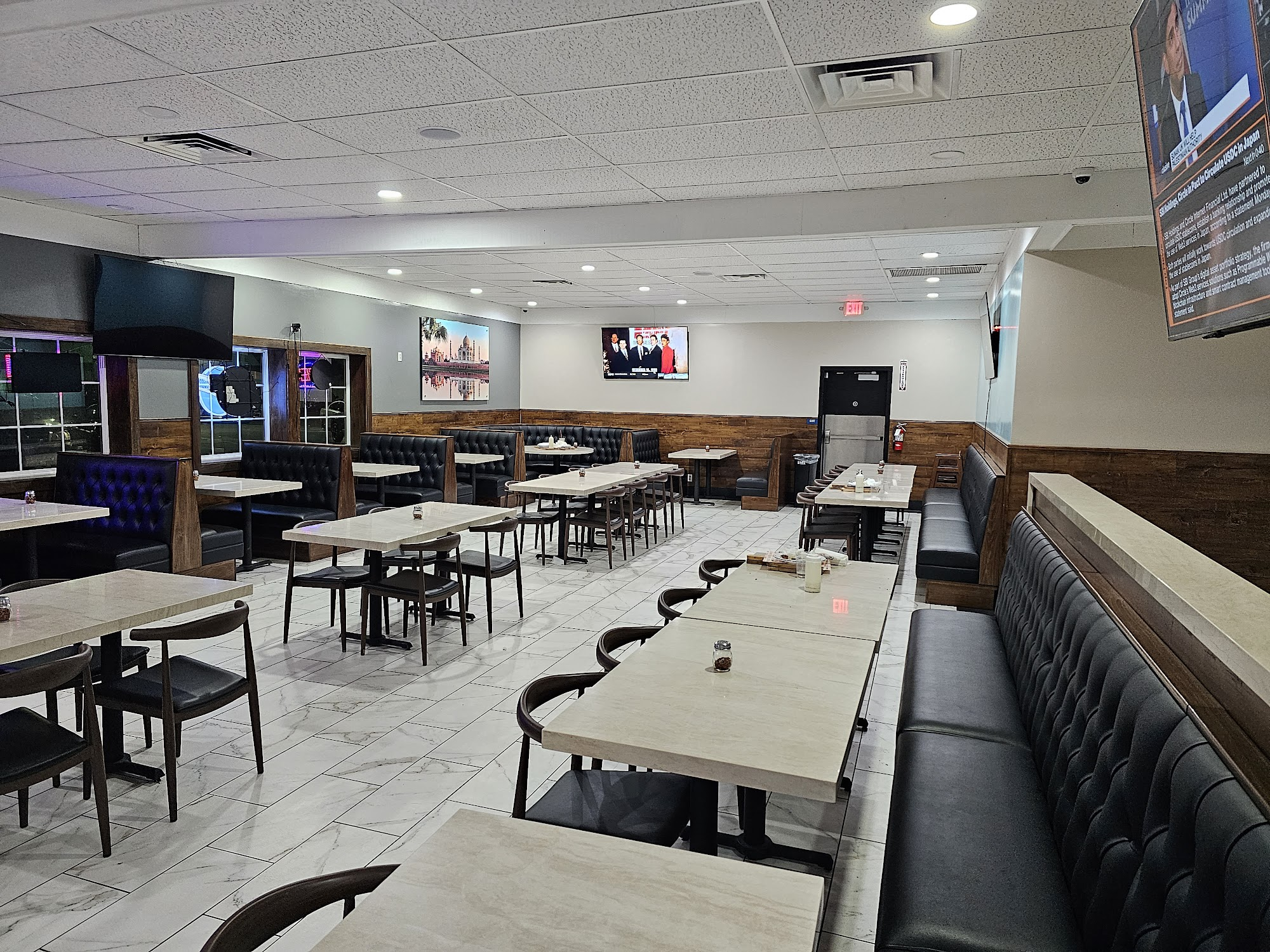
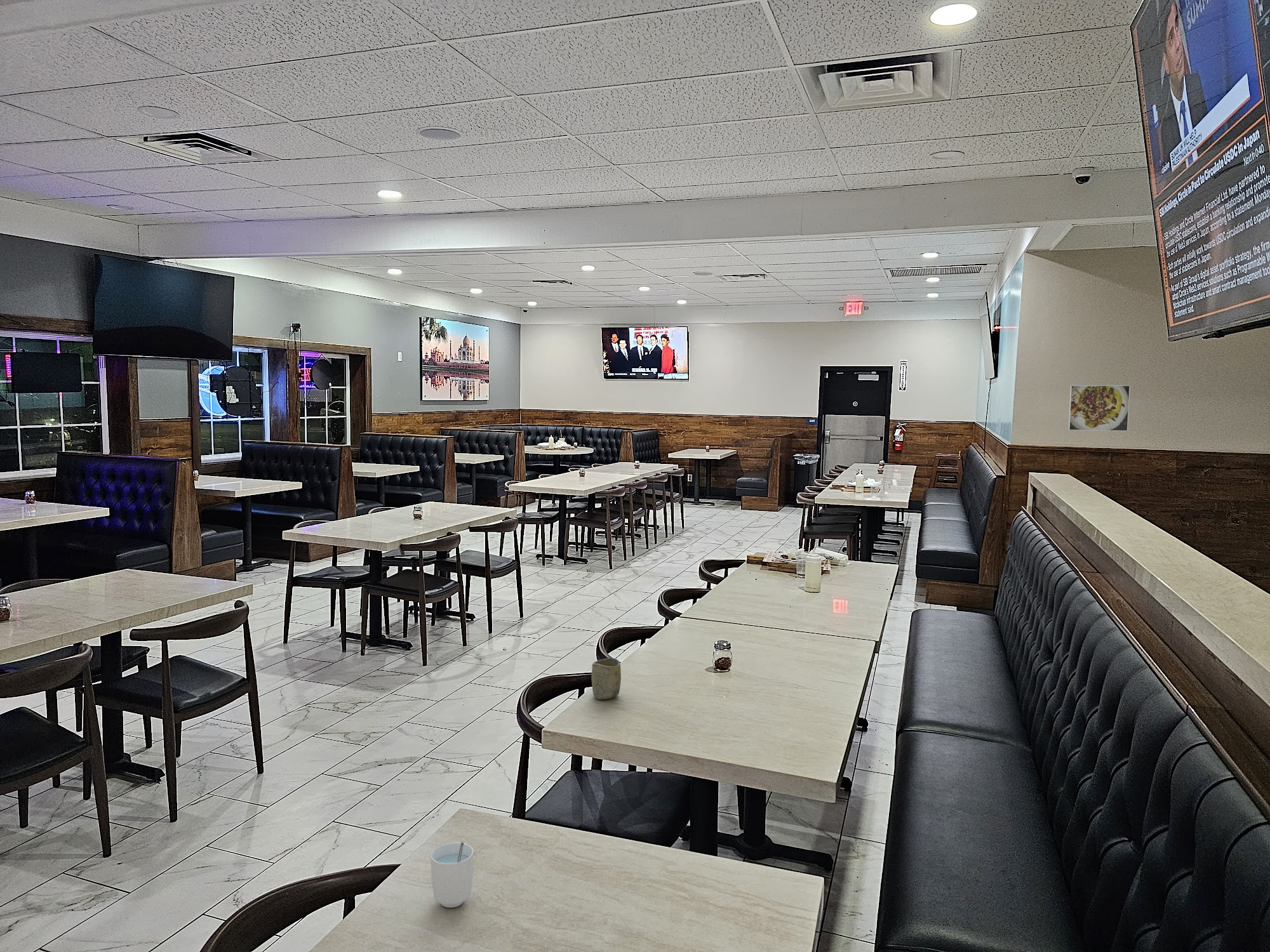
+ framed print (1099, 408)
+ cup (606, 678)
+ cup (453, 868)
